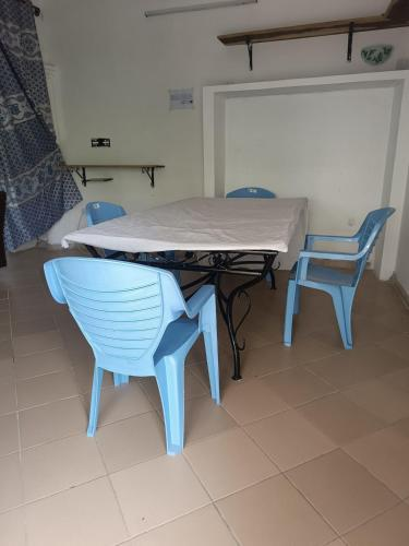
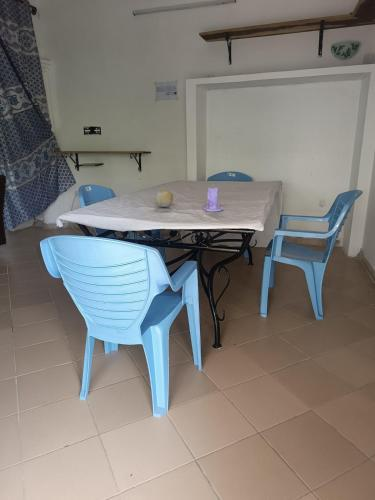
+ fruit (164, 198)
+ candle (213, 196)
